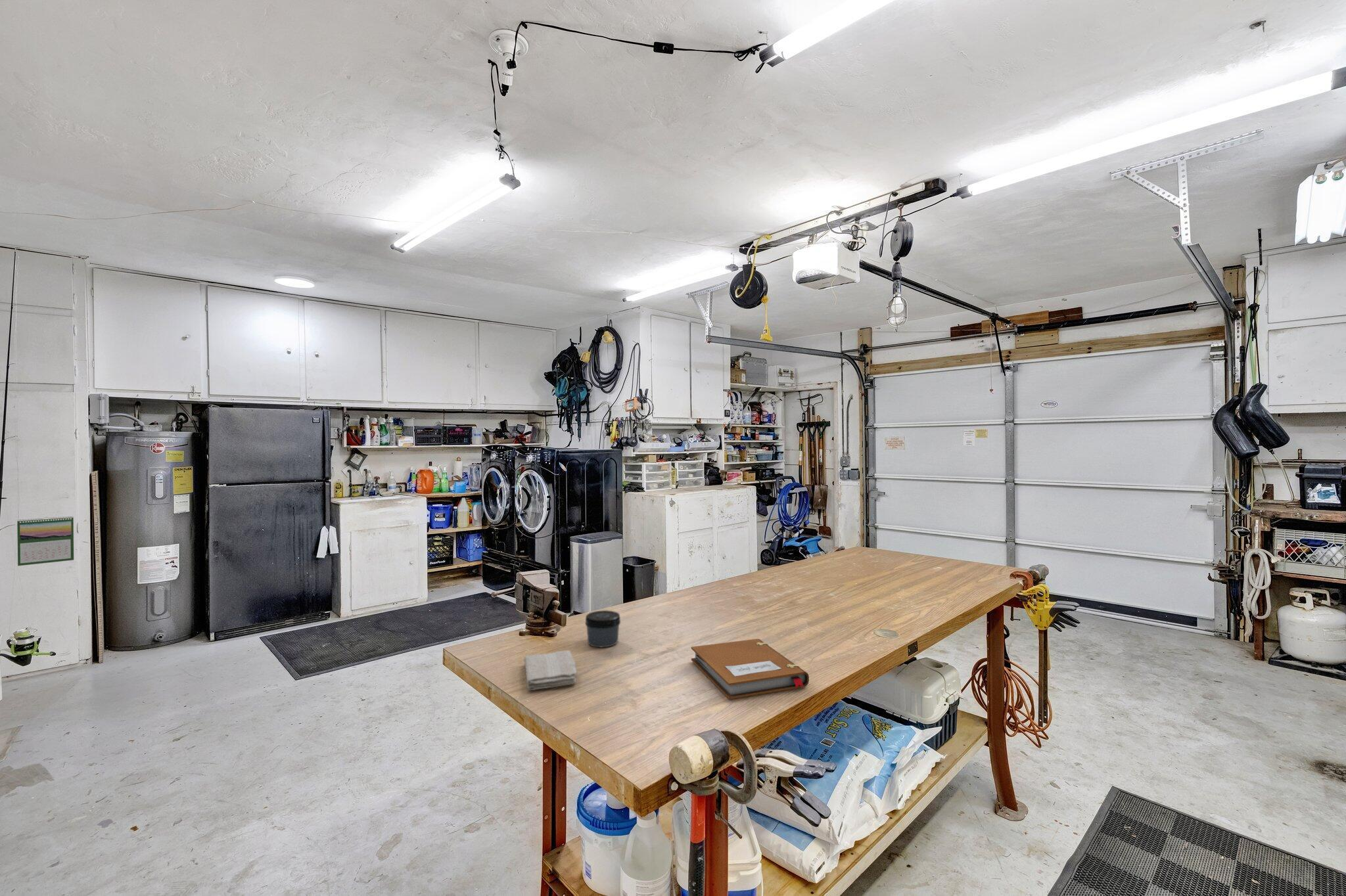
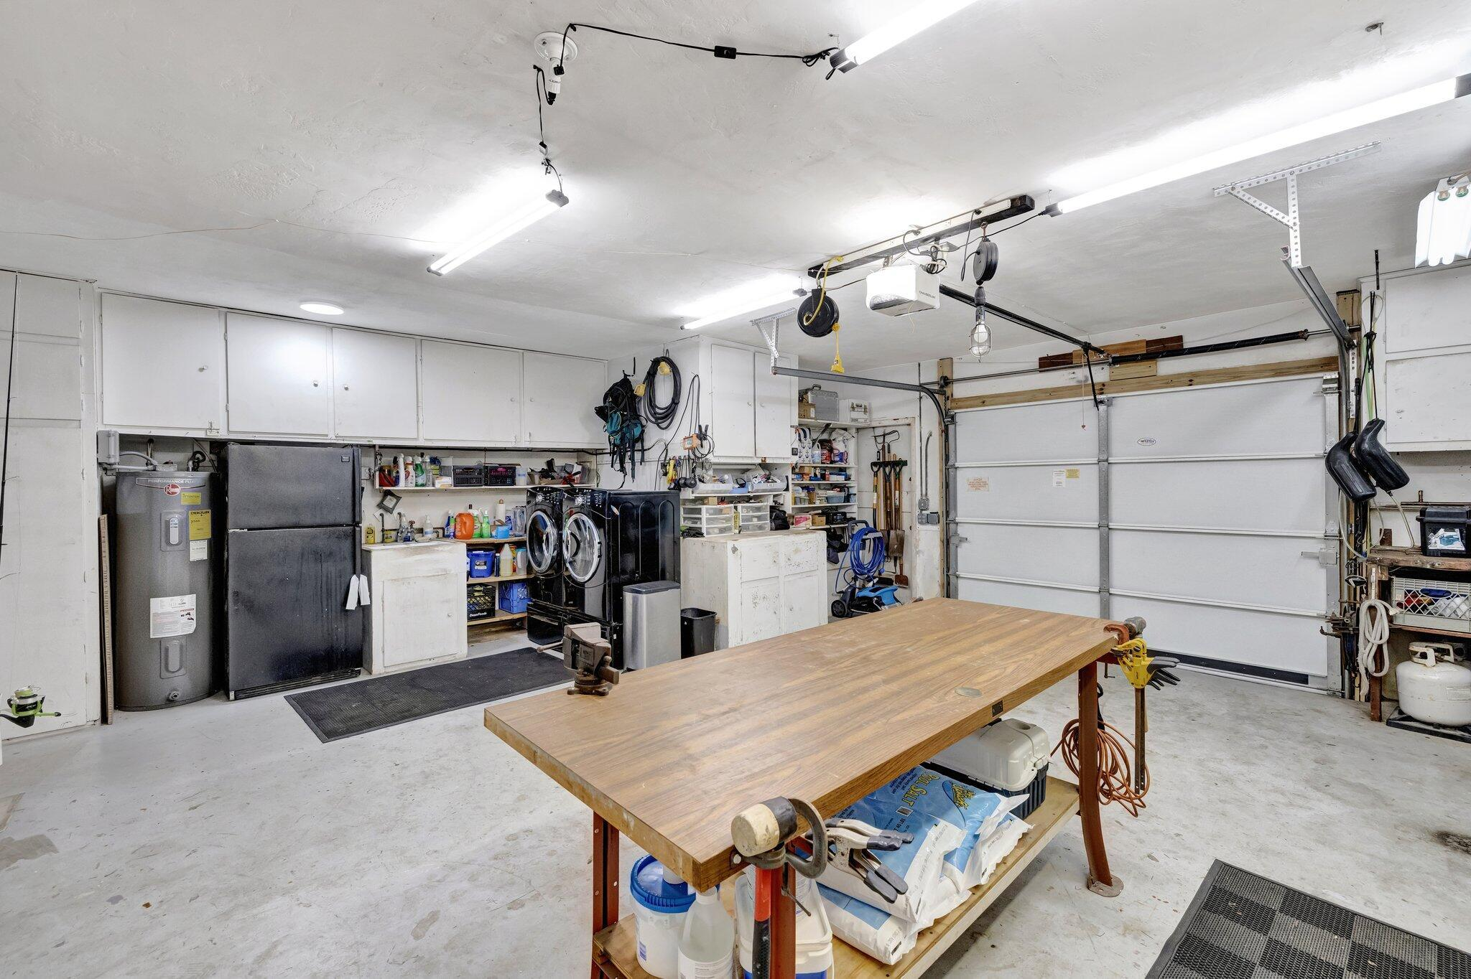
- washcloth (549, 668)
- jar (603, 629)
- notebook (748, 666)
- calendar (46, 539)
